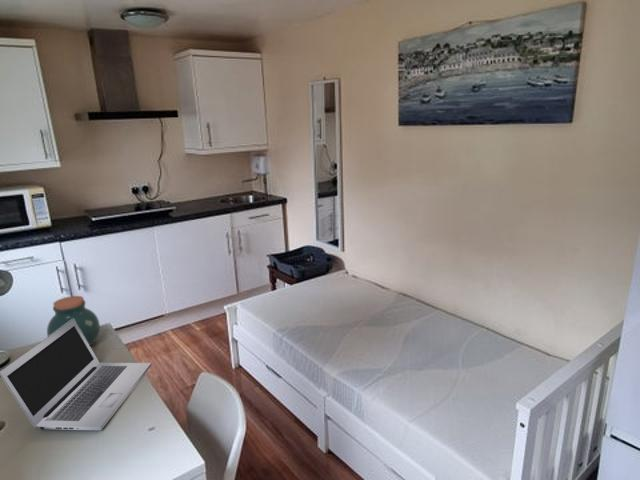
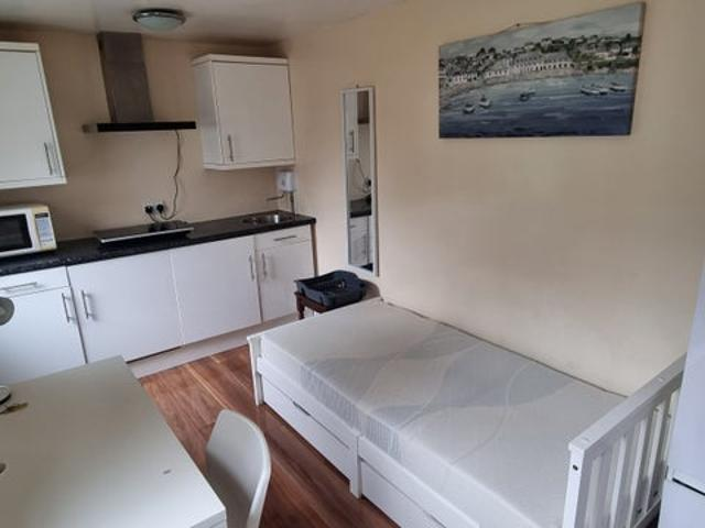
- jar (76, 323)
- laptop (85, 368)
